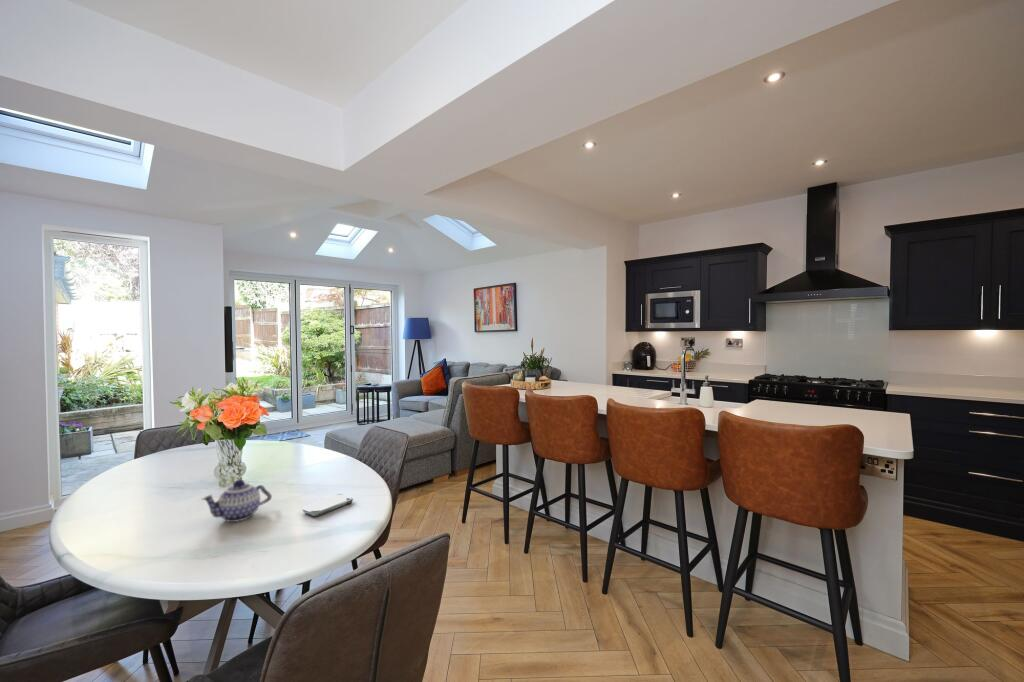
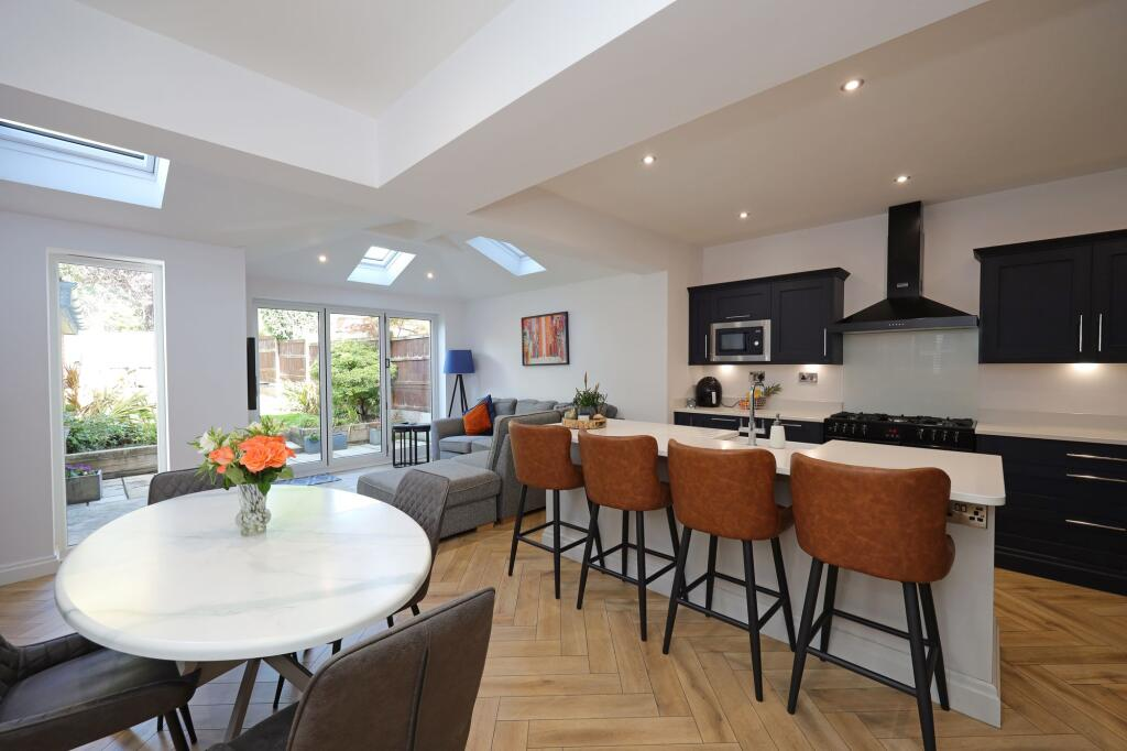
- teapot (238, 498)
- smartphone (328, 504)
